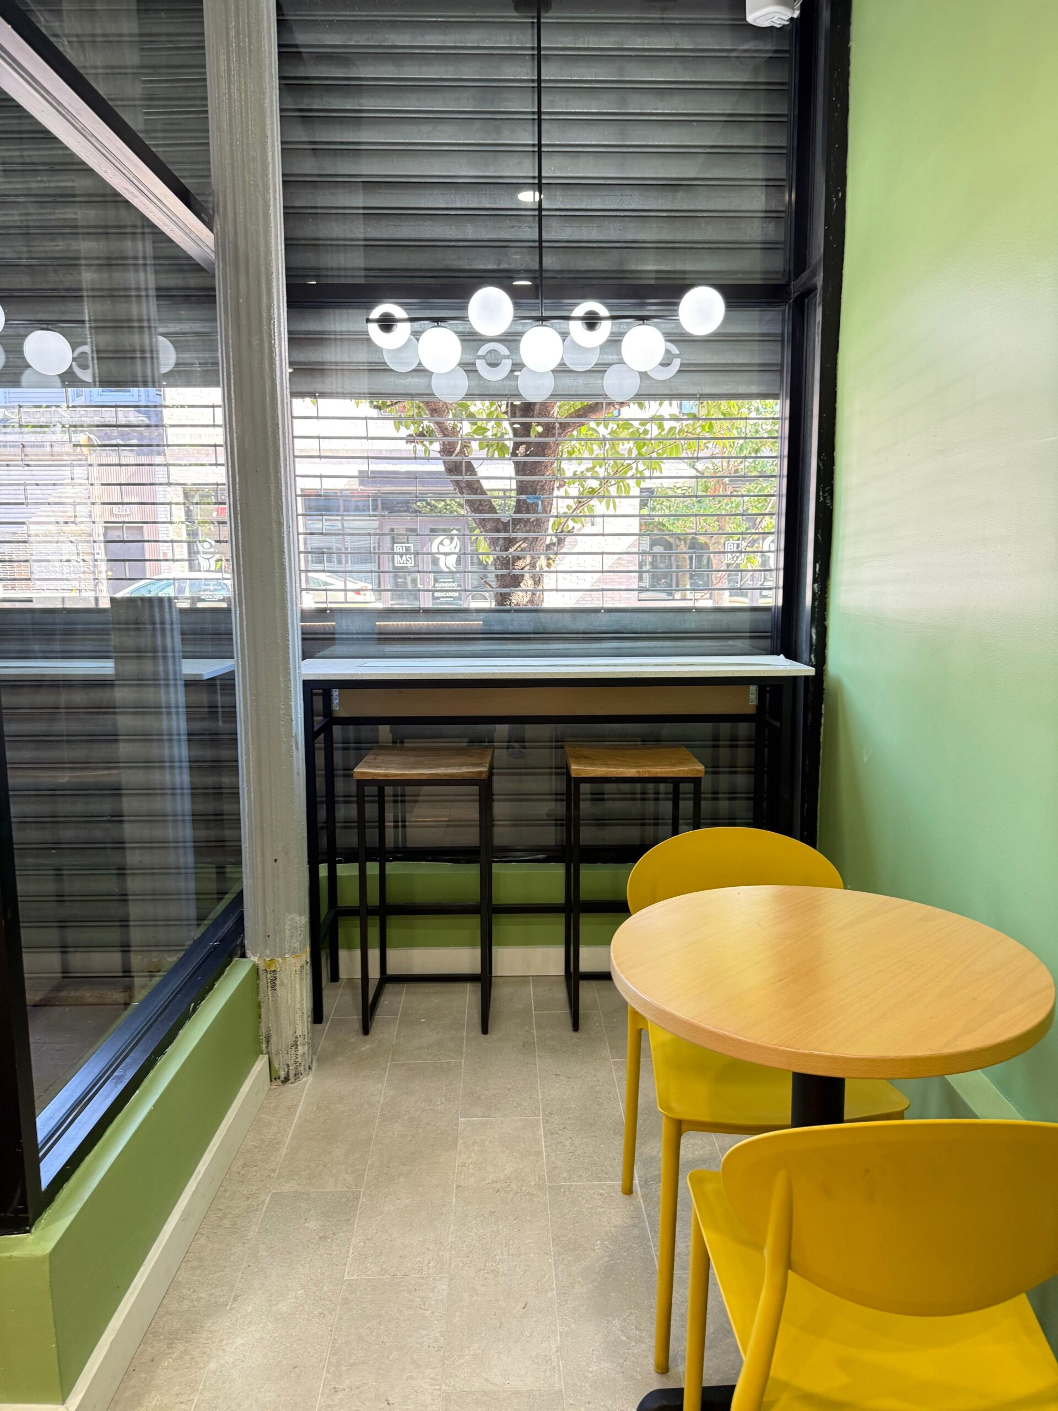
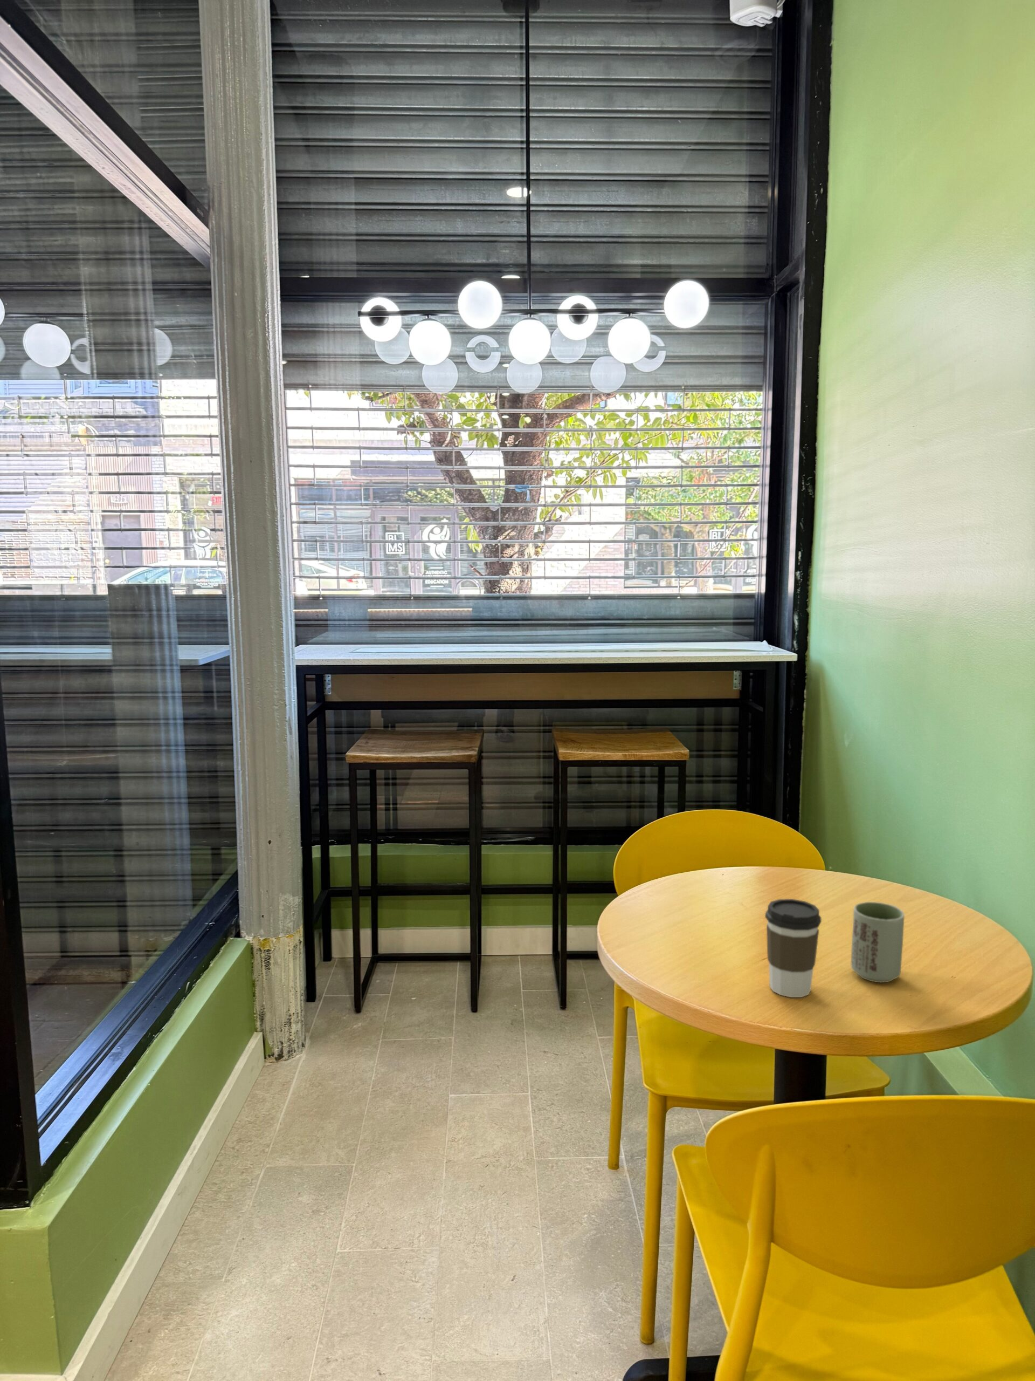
+ cup (876, 943)
+ coffee cup (791, 948)
